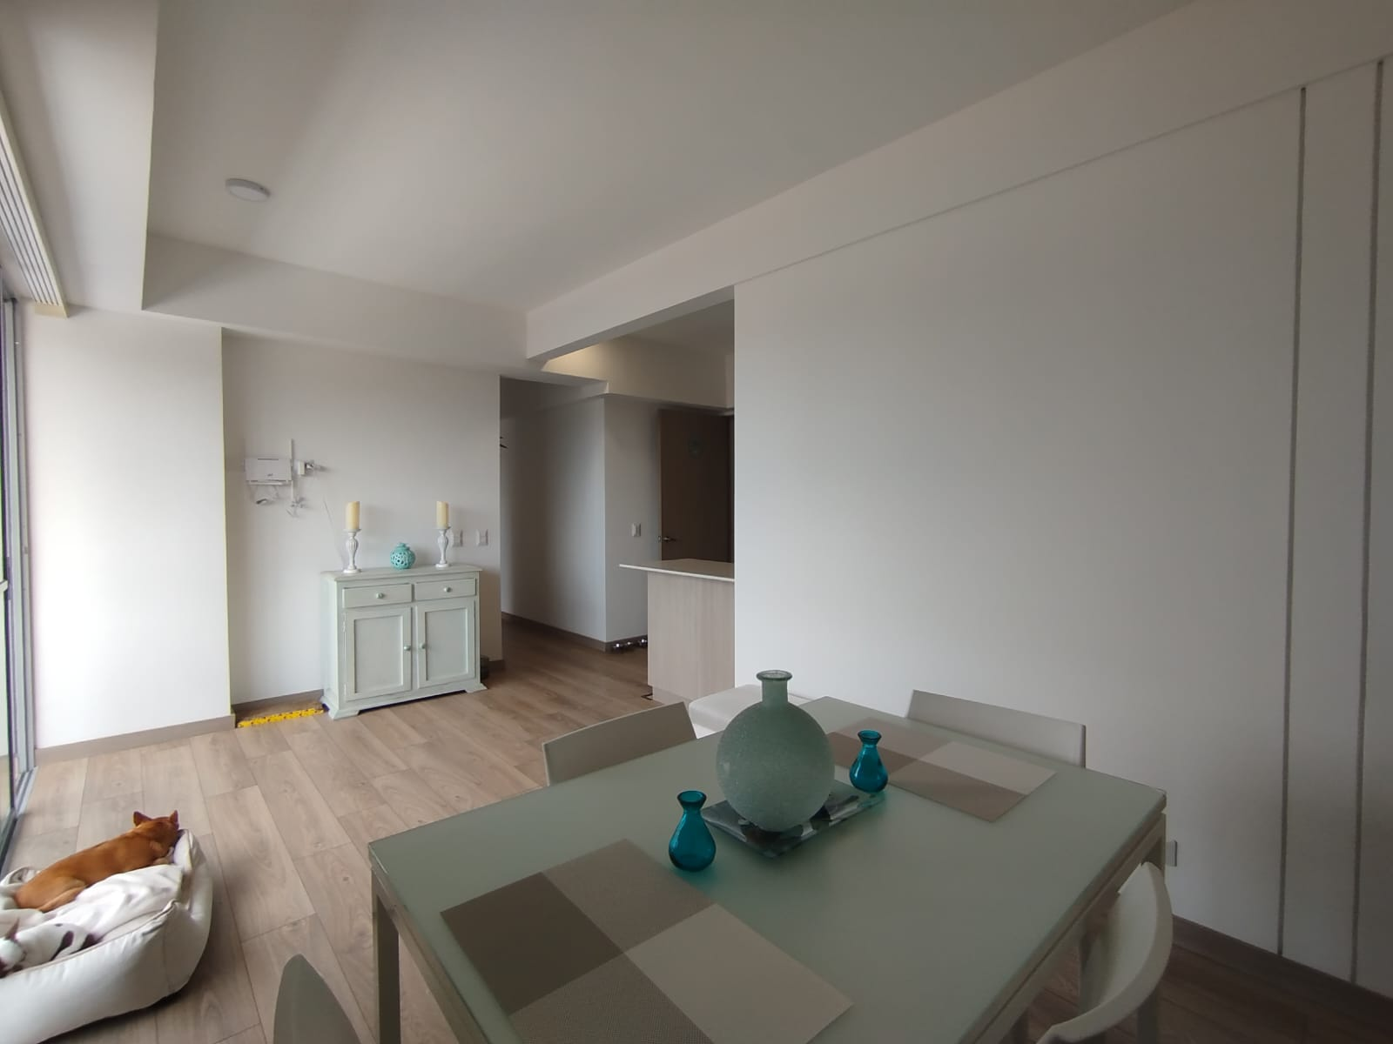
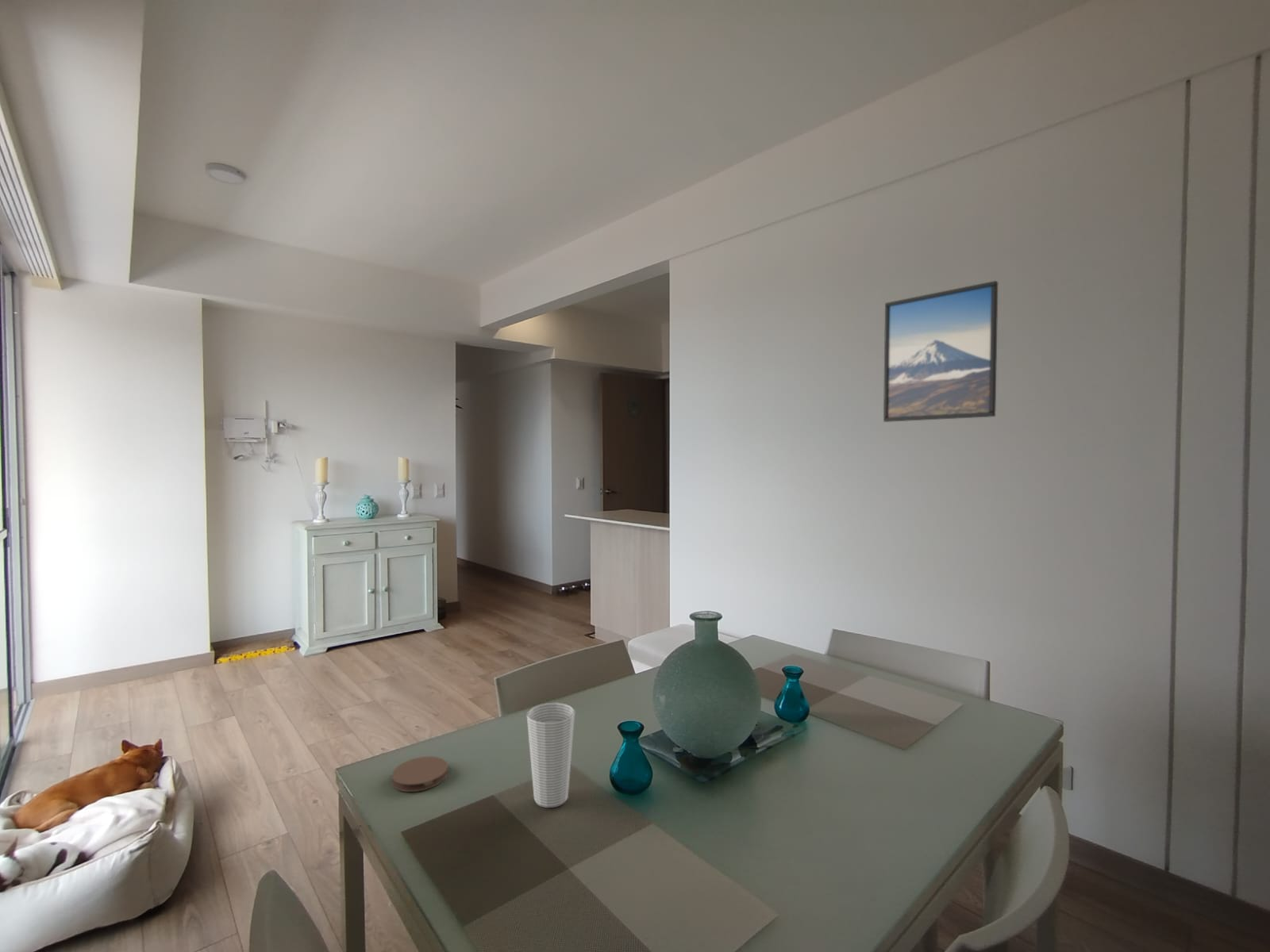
+ cup (551, 755)
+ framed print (937, 356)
+ coaster (420, 773)
